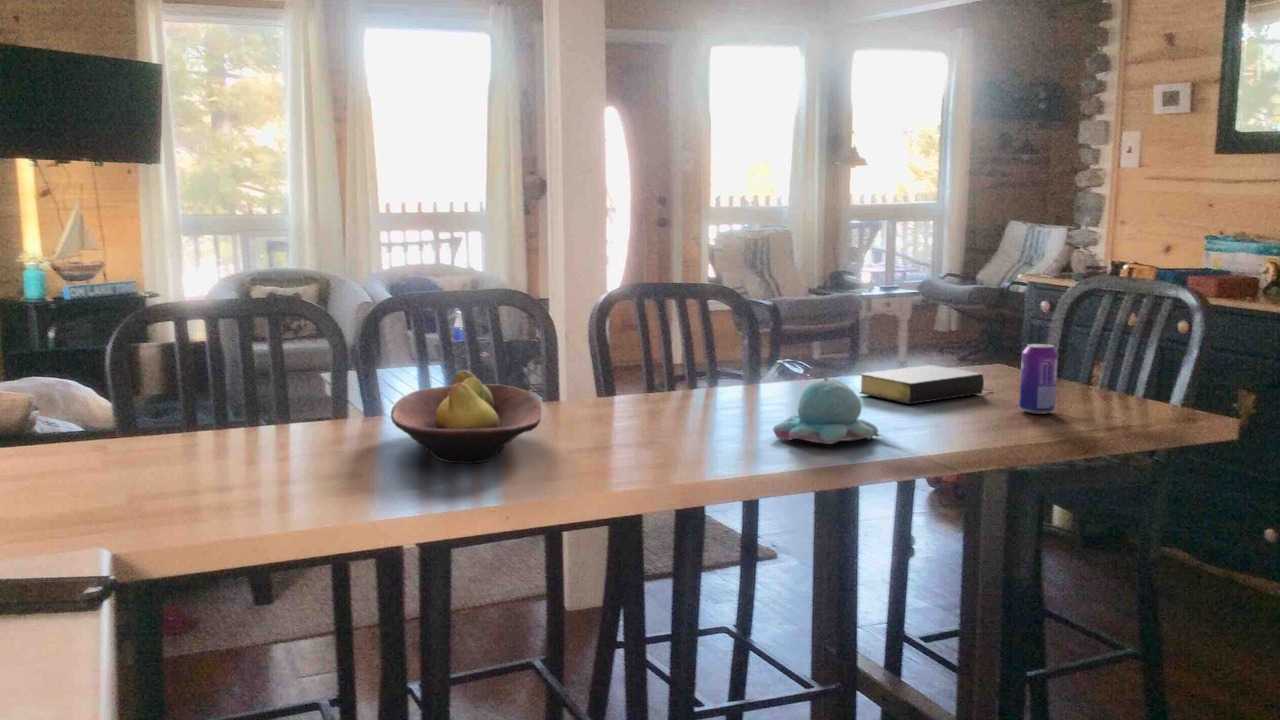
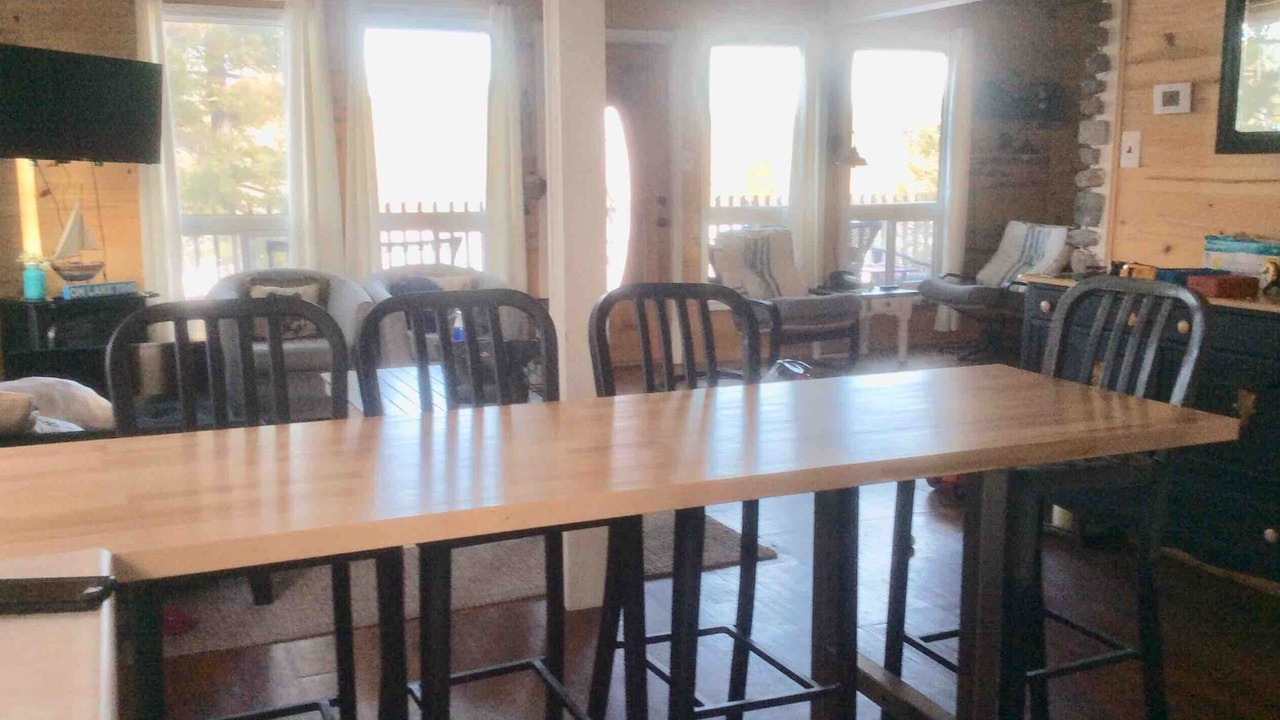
- fruit bowl (467, 409)
- candle (826, 407)
- bible (930, 383)
- beverage can (1038, 378)
